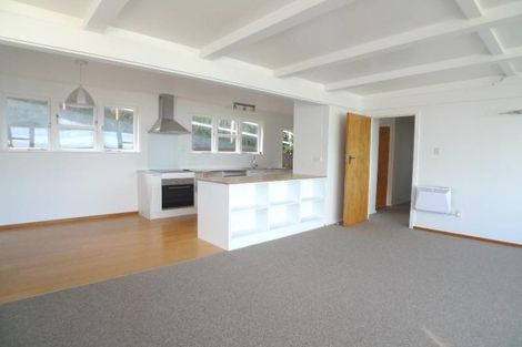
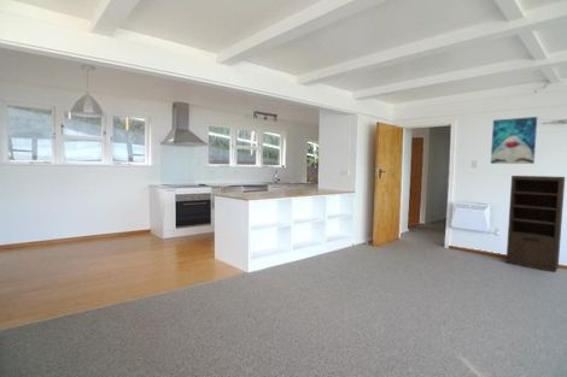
+ wall art (513, 141)
+ shelving unit (534, 220)
